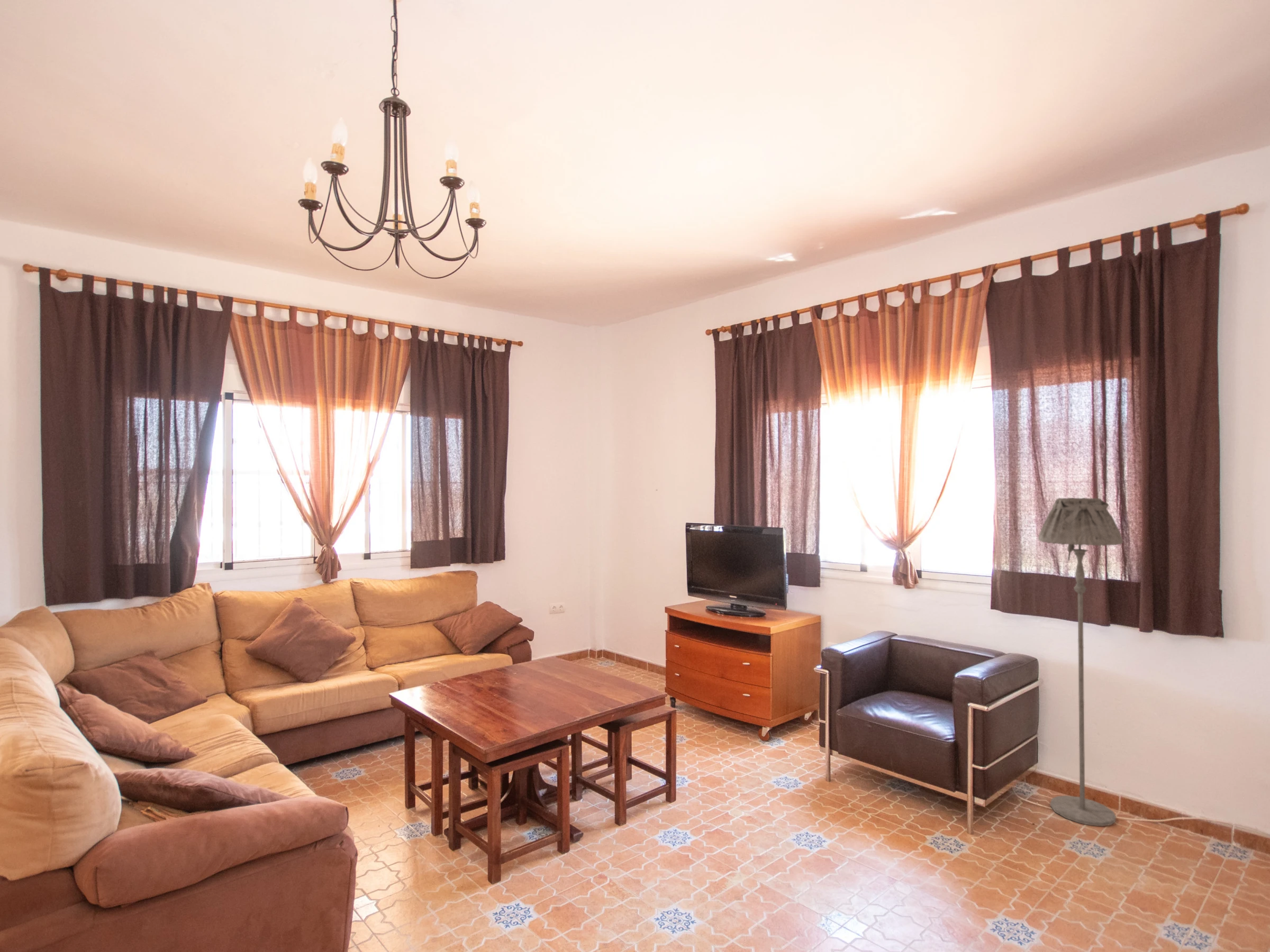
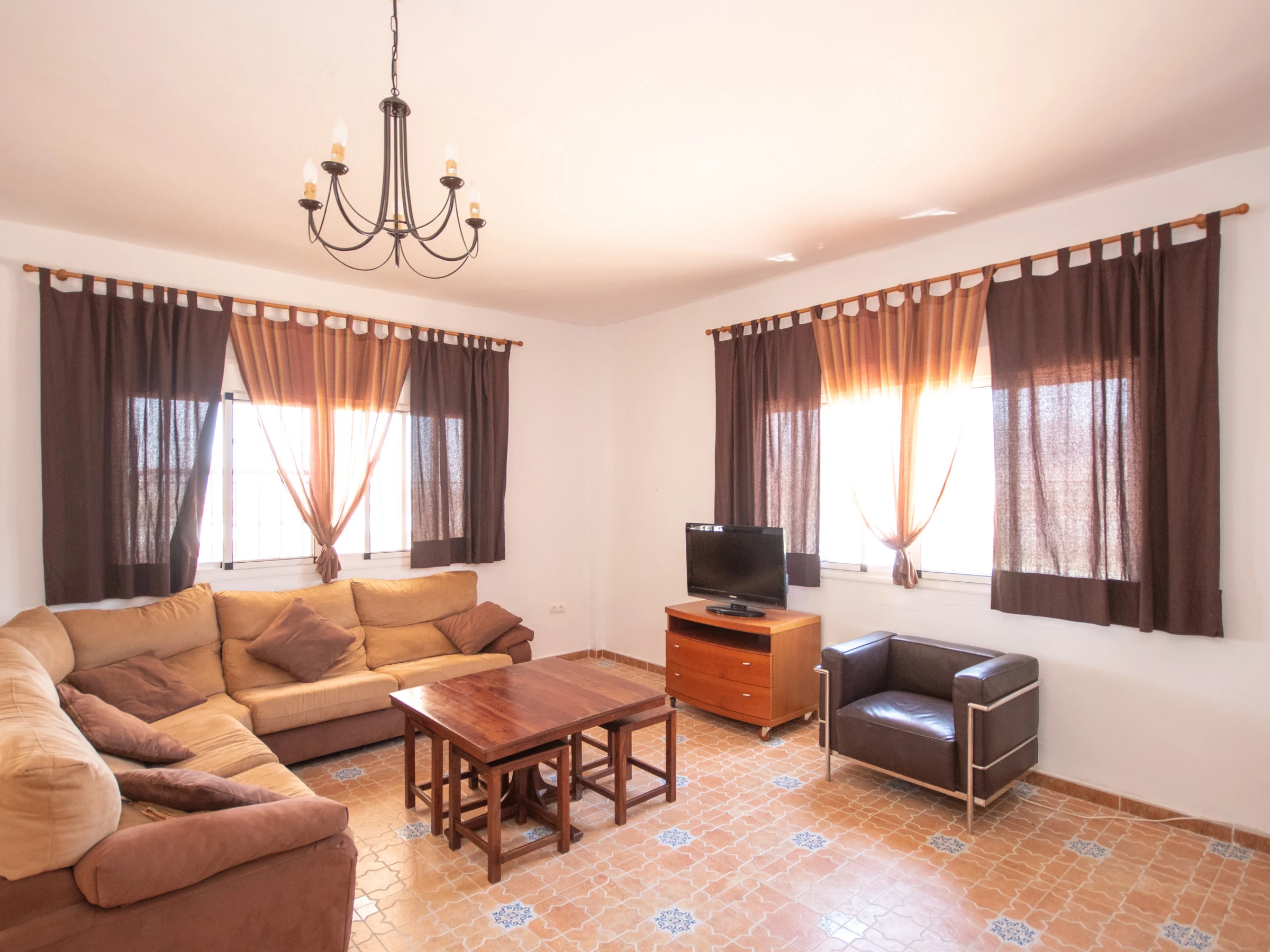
- floor lamp (1080, 655)
